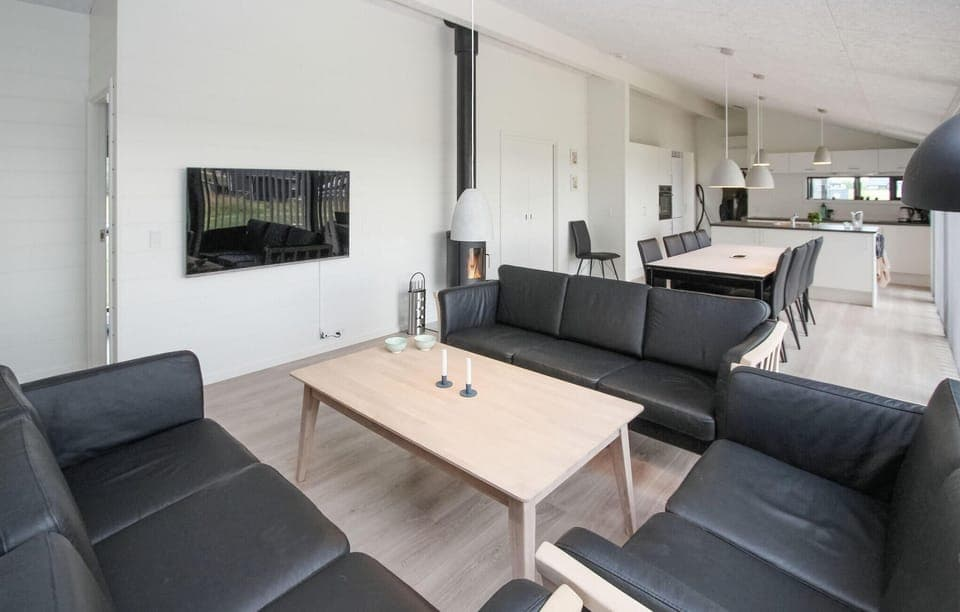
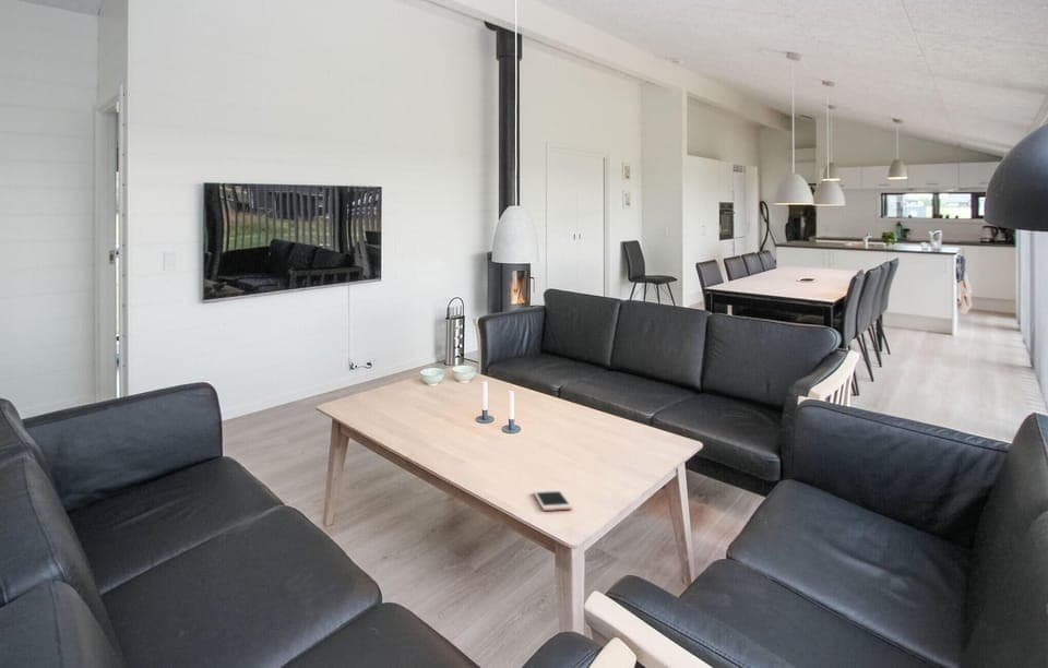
+ cell phone (551, 499)
